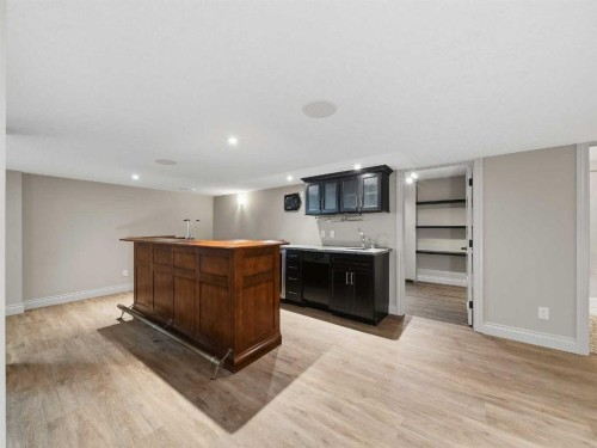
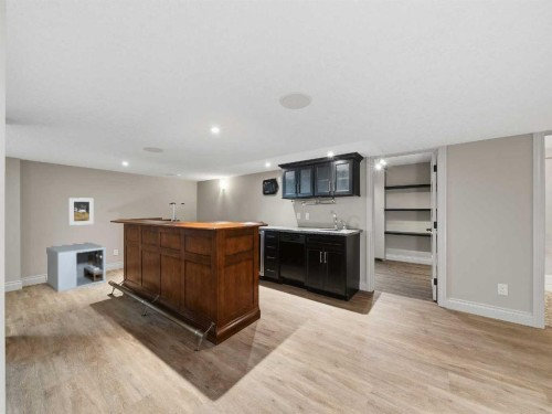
+ storage cabinet (75, 264)
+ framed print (82, 211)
